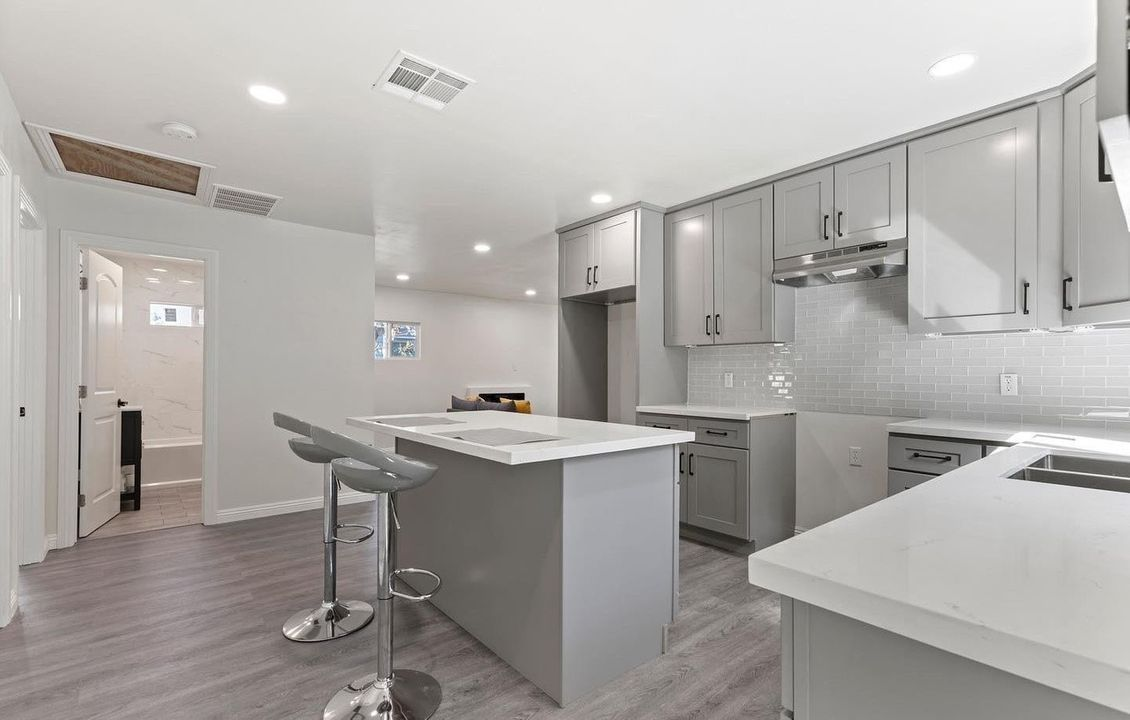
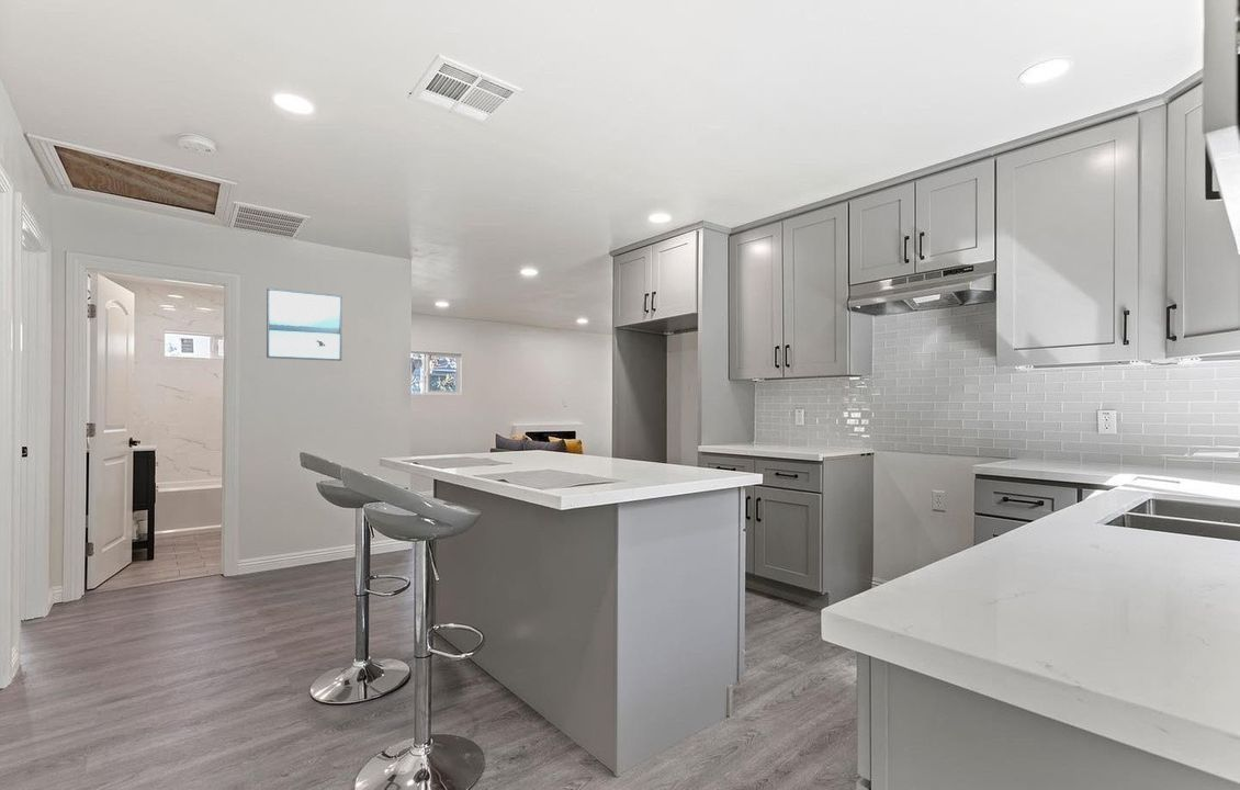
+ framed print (305, 325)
